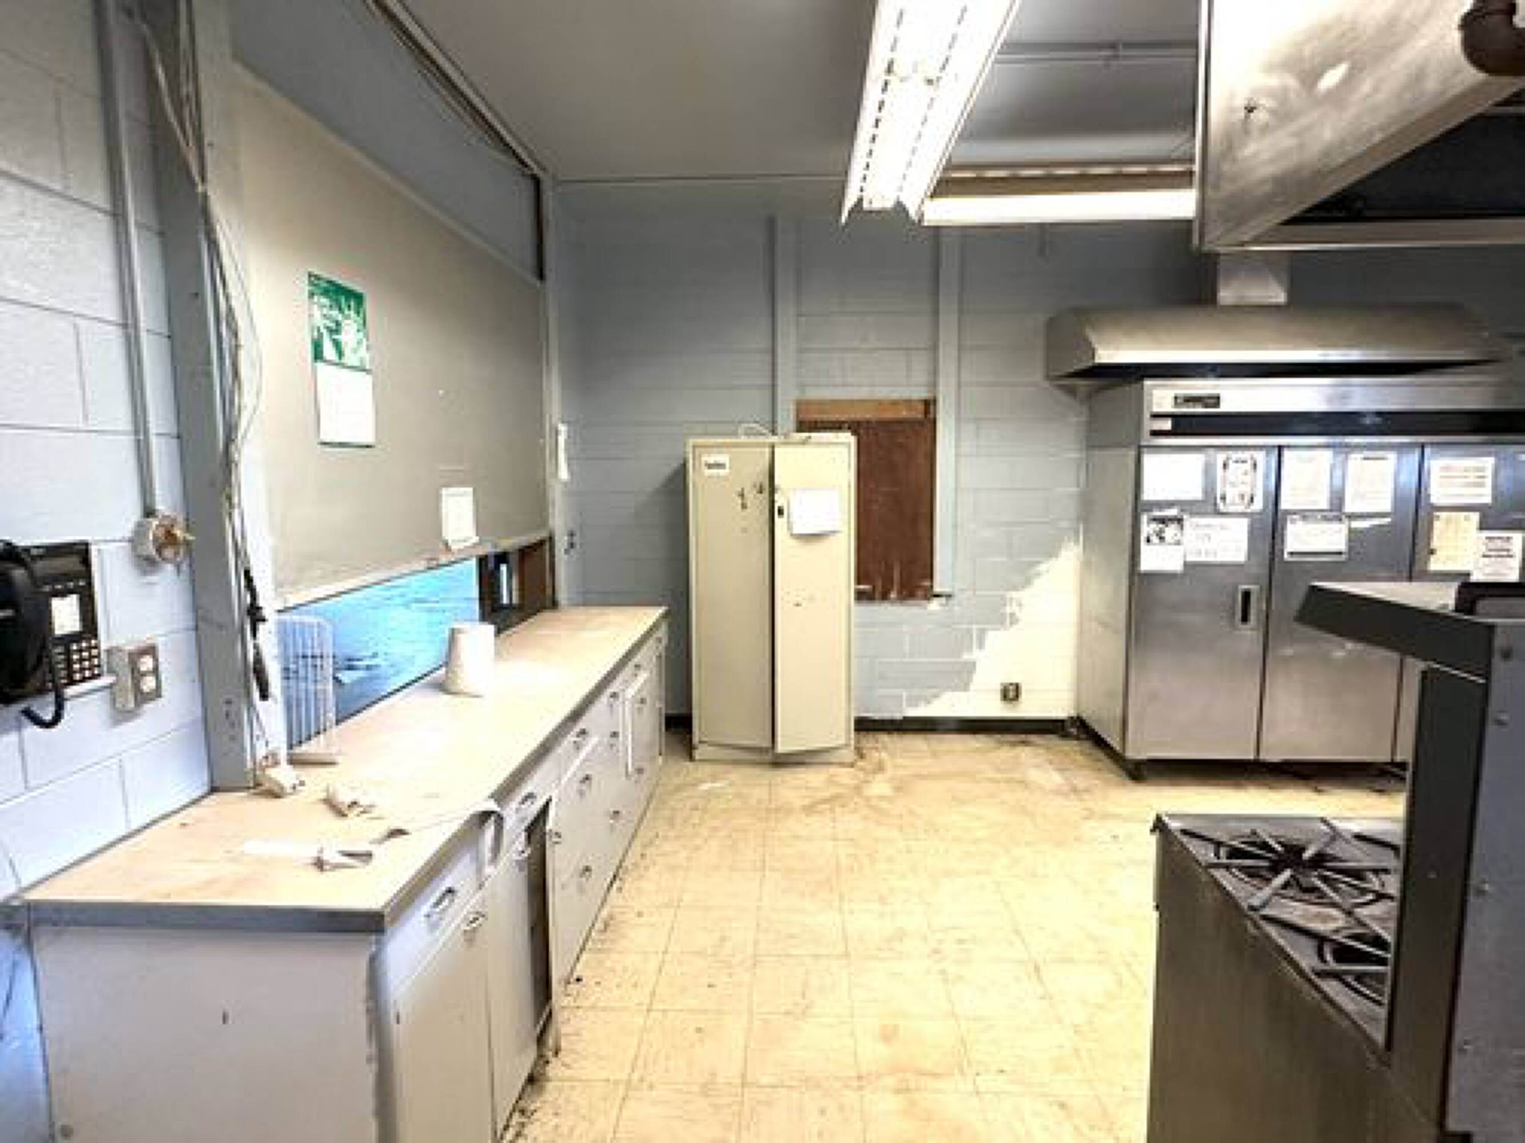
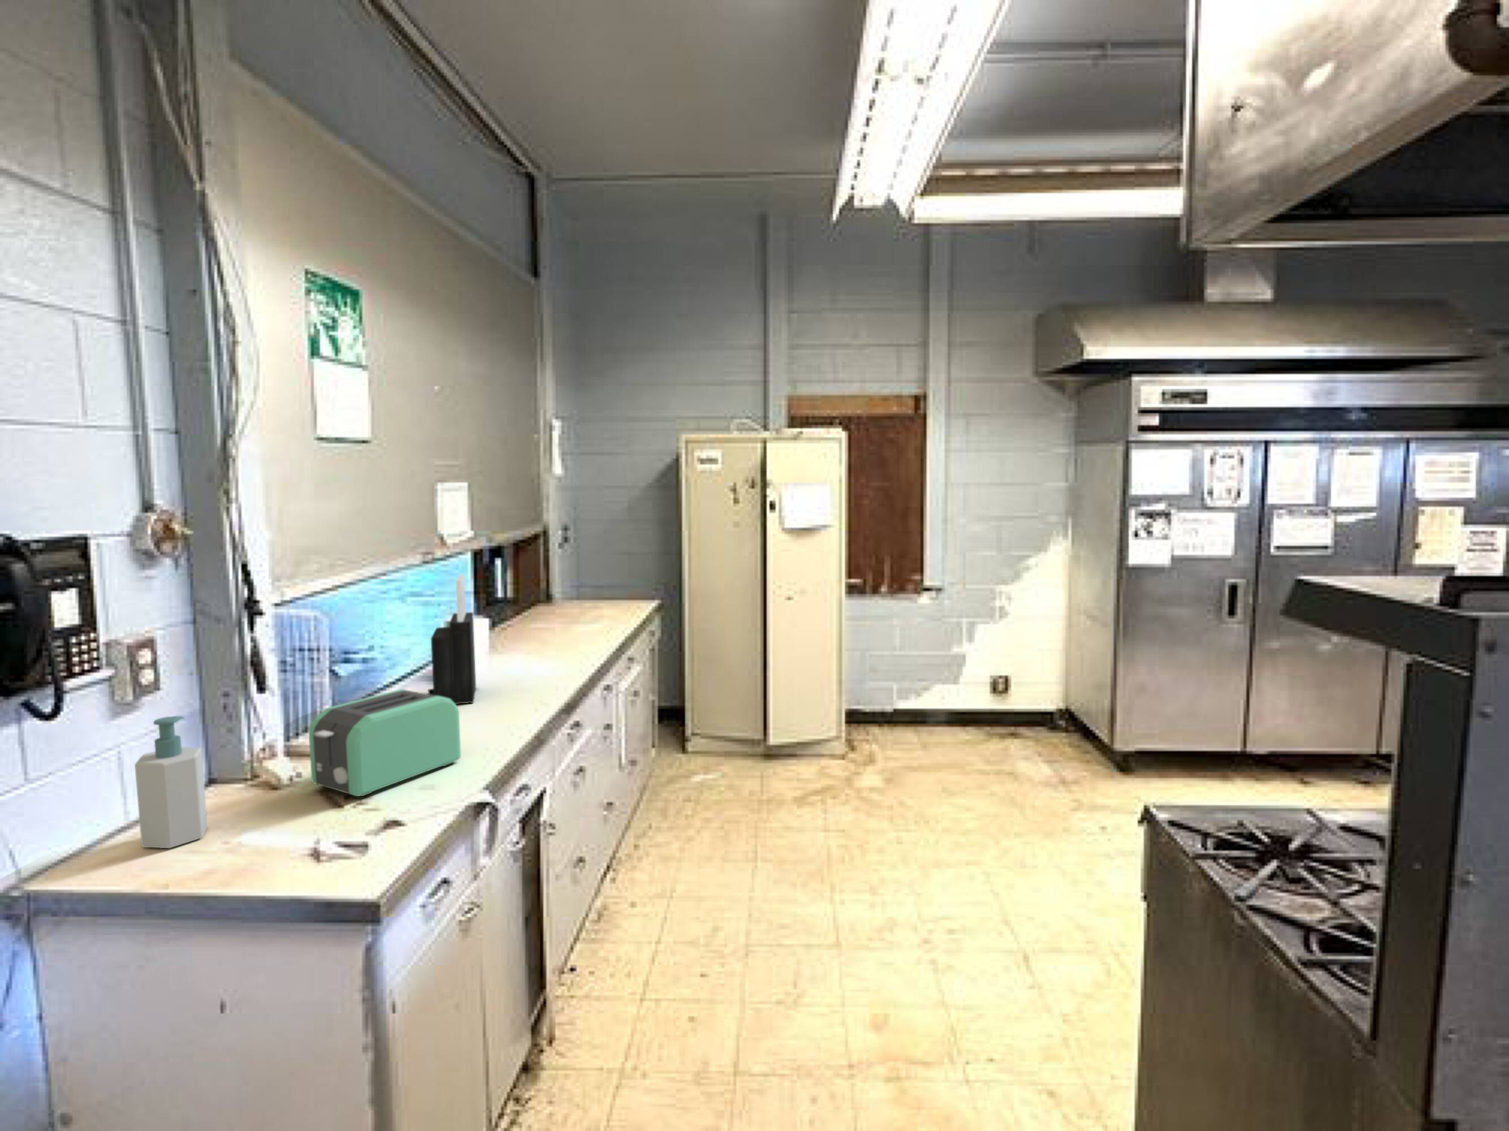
+ knife block (449, 638)
+ toaster (387, 738)
+ soap bottle (170, 778)
